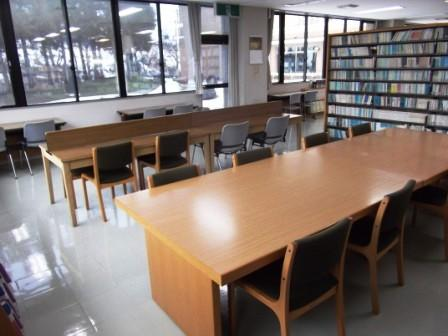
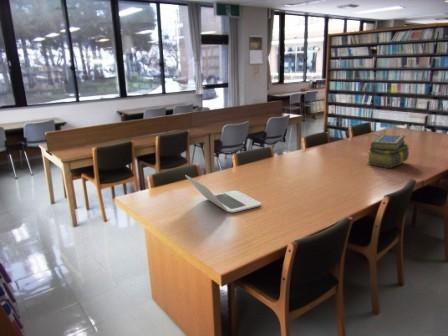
+ laptop (224, 192)
+ stack of books (388, 150)
